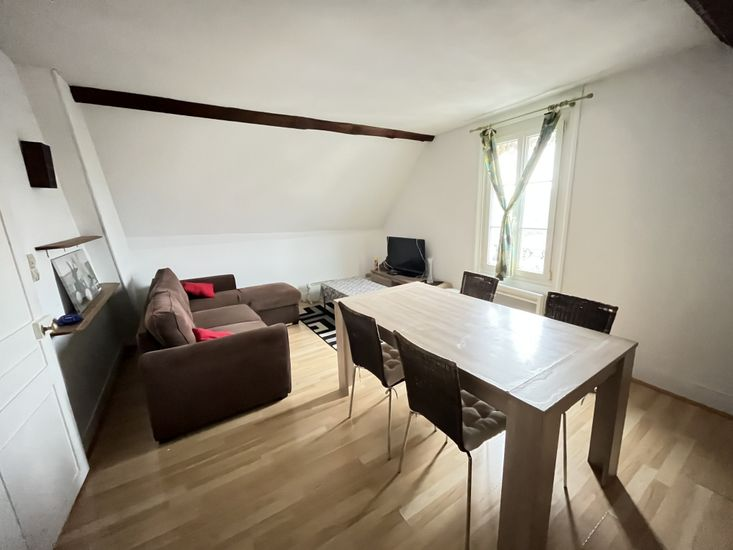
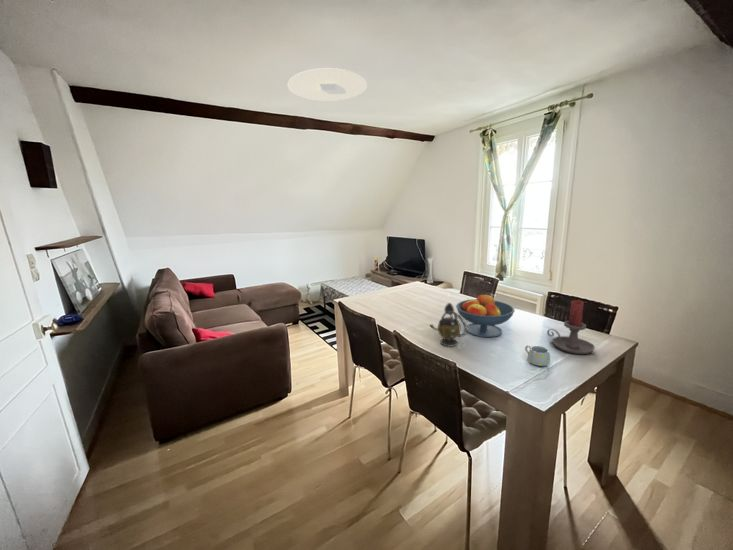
+ fruit bowl (484, 314)
+ mug (536, 354)
+ candle holder (569, 322)
+ teapot (444, 321)
+ ceiling light (327, 82)
